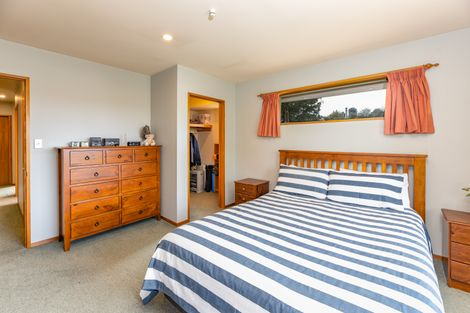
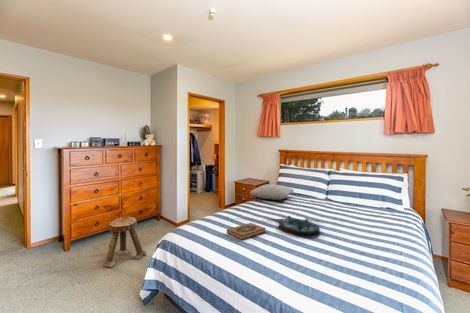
+ cushion (272, 191)
+ serving tray (298, 224)
+ stool (123, 239)
+ hardback book (246, 230)
